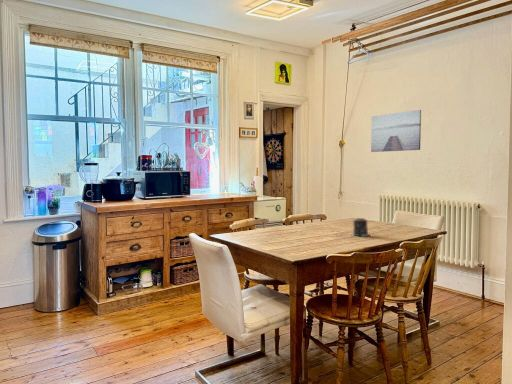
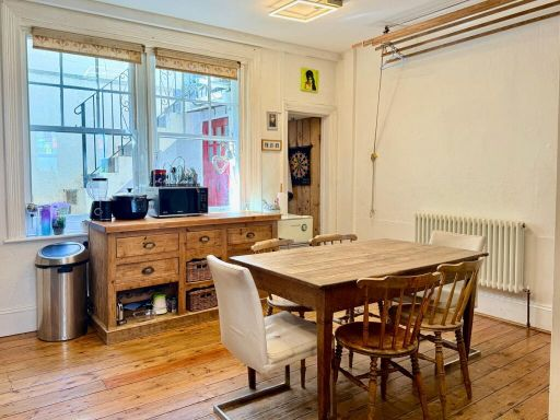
- wall art (394, 132)
- candle (362, 226)
